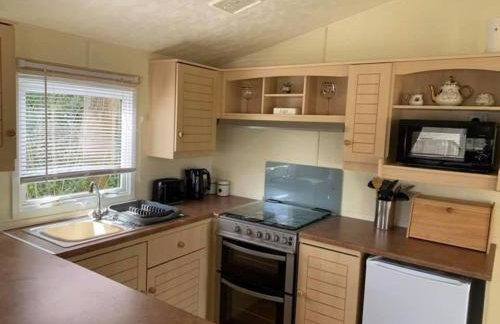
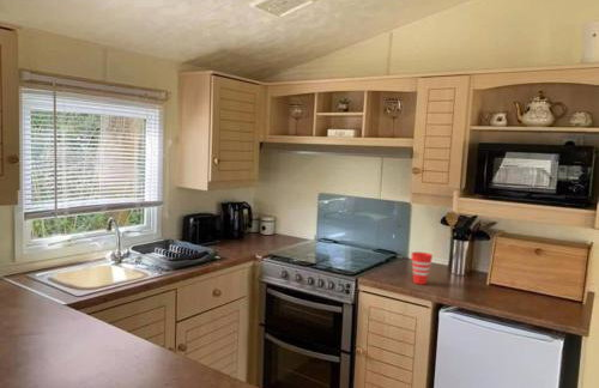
+ cup (420, 268)
